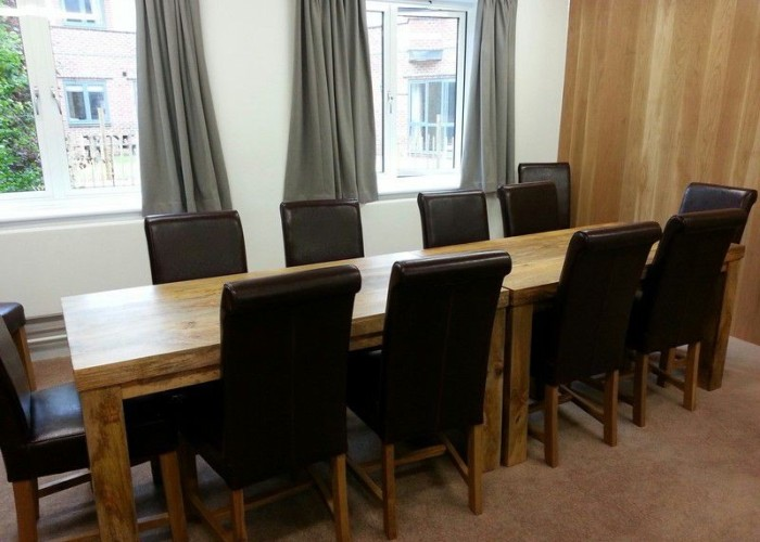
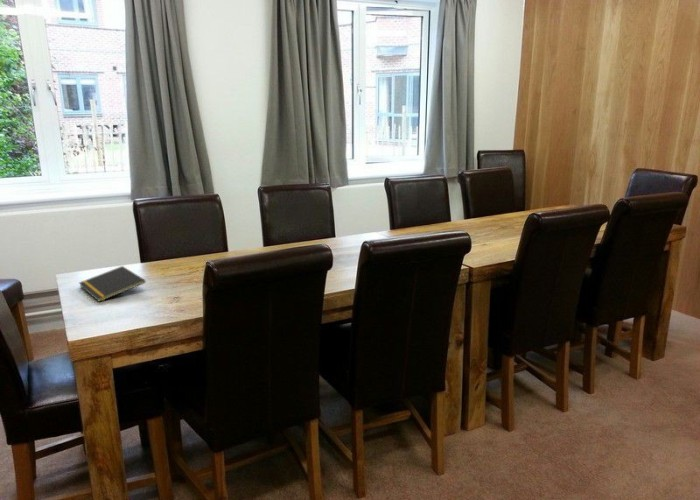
+ notepad (111, 282)
